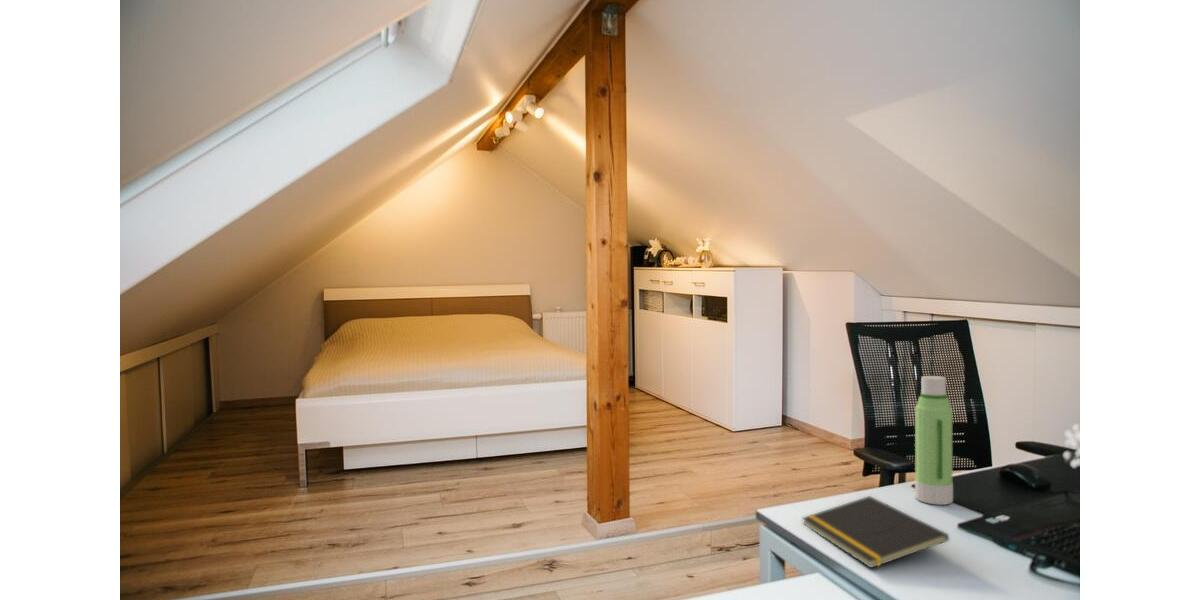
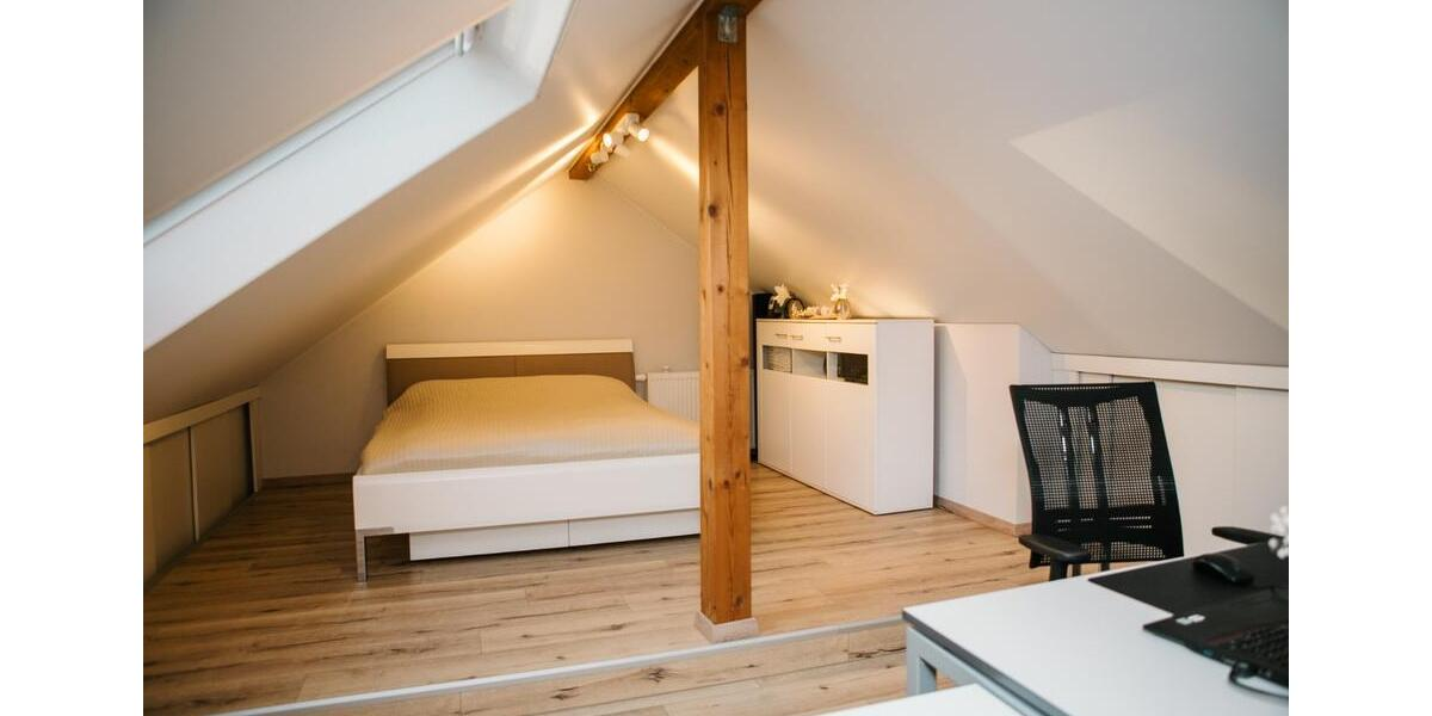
- water bottle (933, 438)
- notepad (870, 528)
